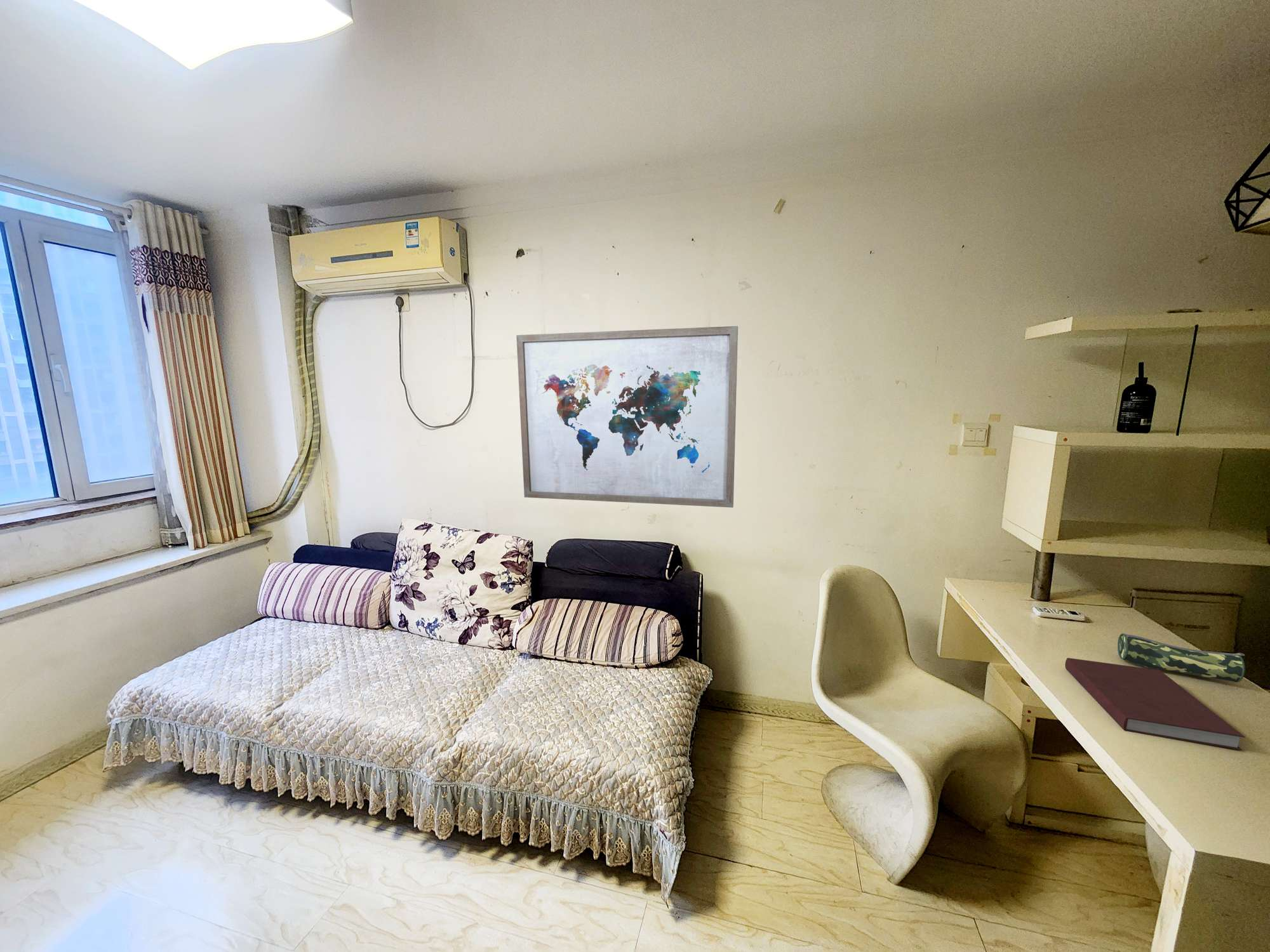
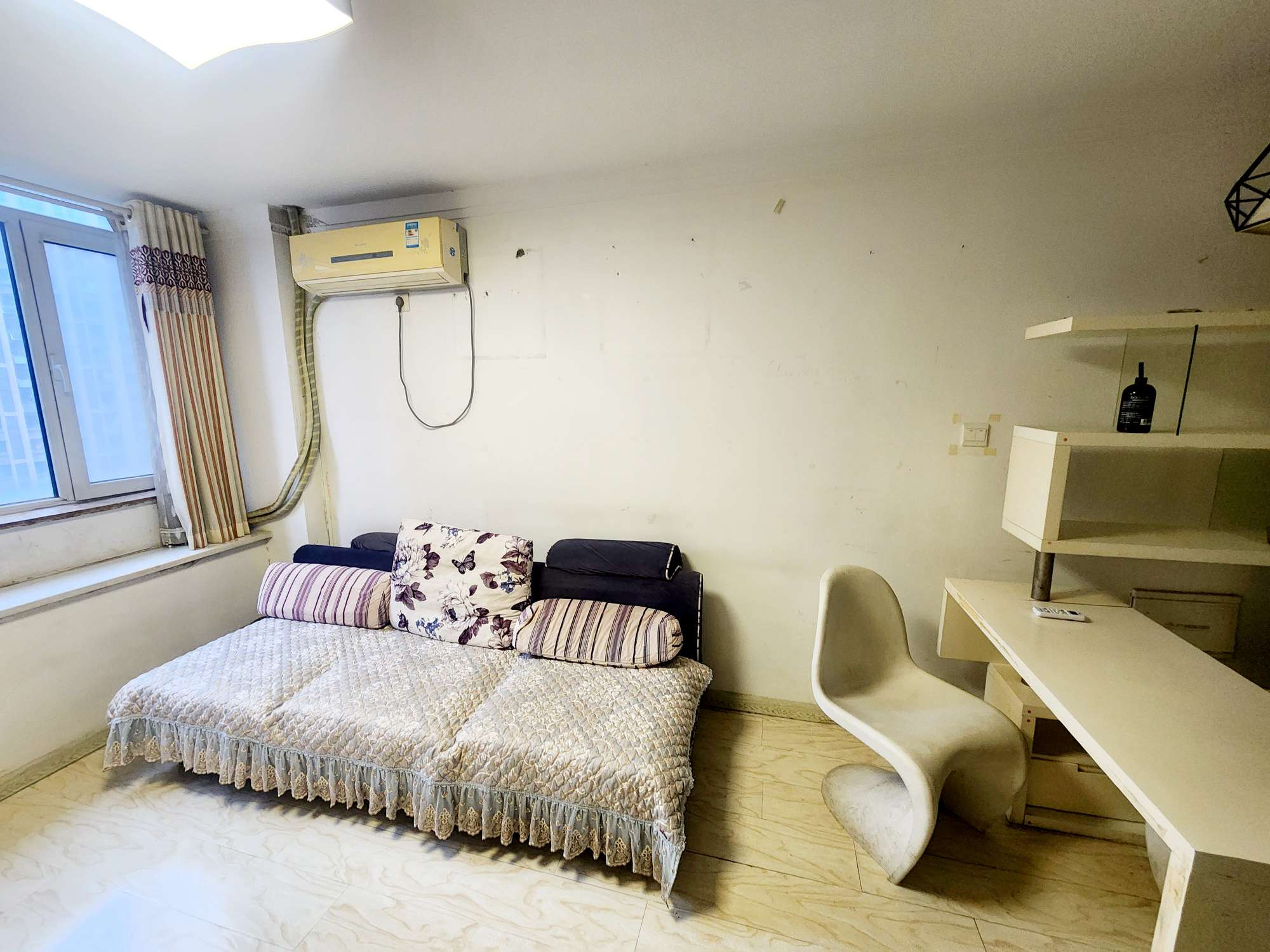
- wall art (622, 419)
- pencil case (1179, 658)
- notebook (1142, 697)
